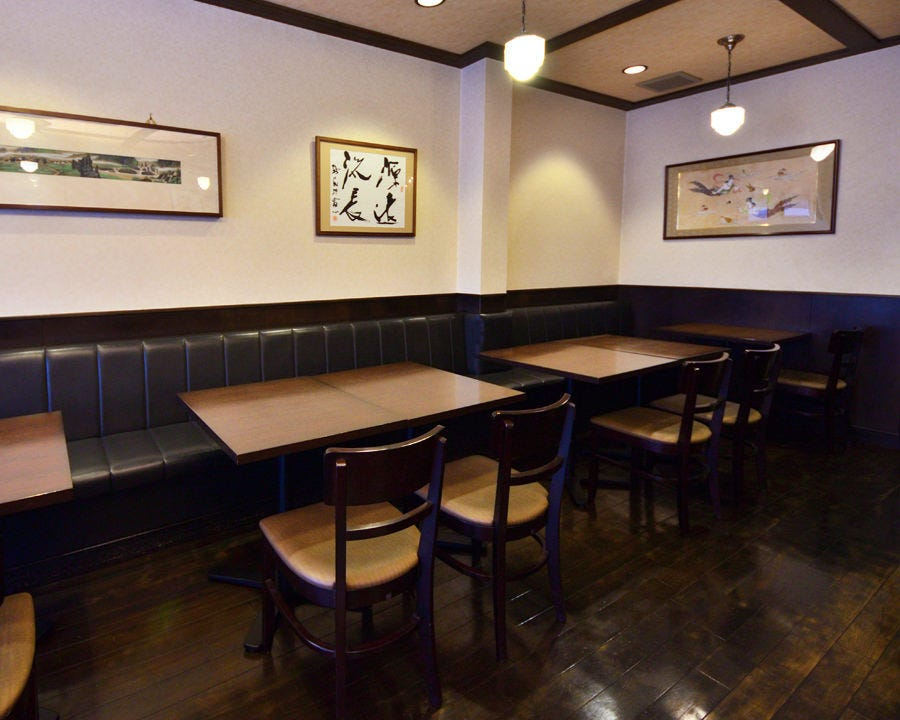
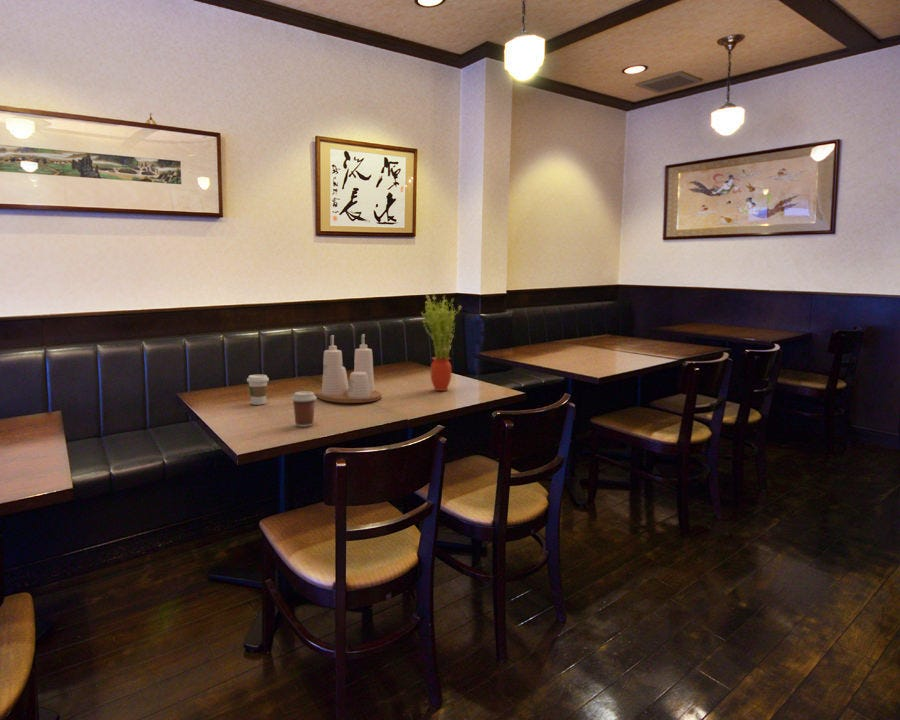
+ coffee cup (304, 408)
+ coffee cup (258, 389)
+ potted plant (440, 343)
+ condiment set (344, 367)
